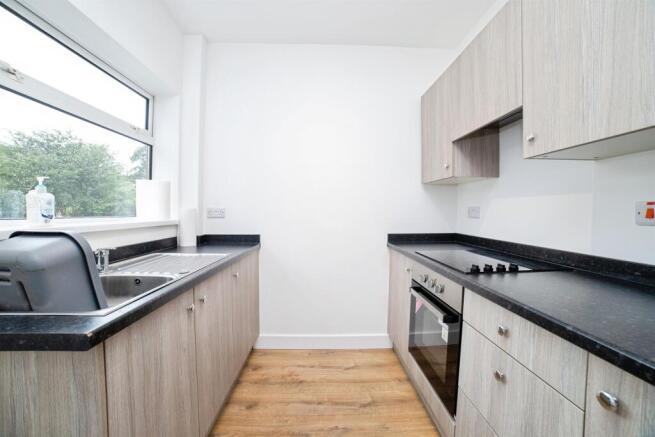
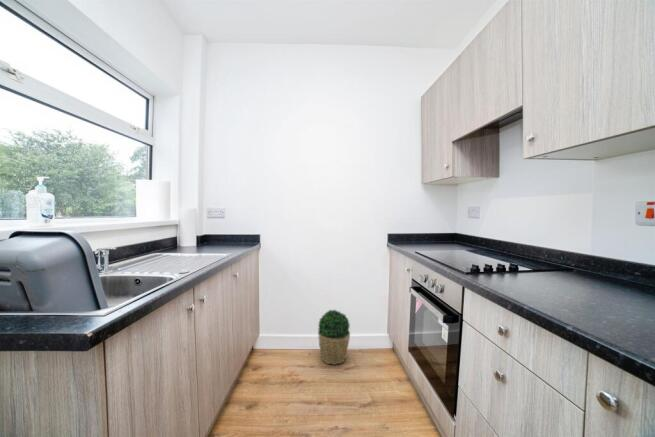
+ potted plant (333, 334)
